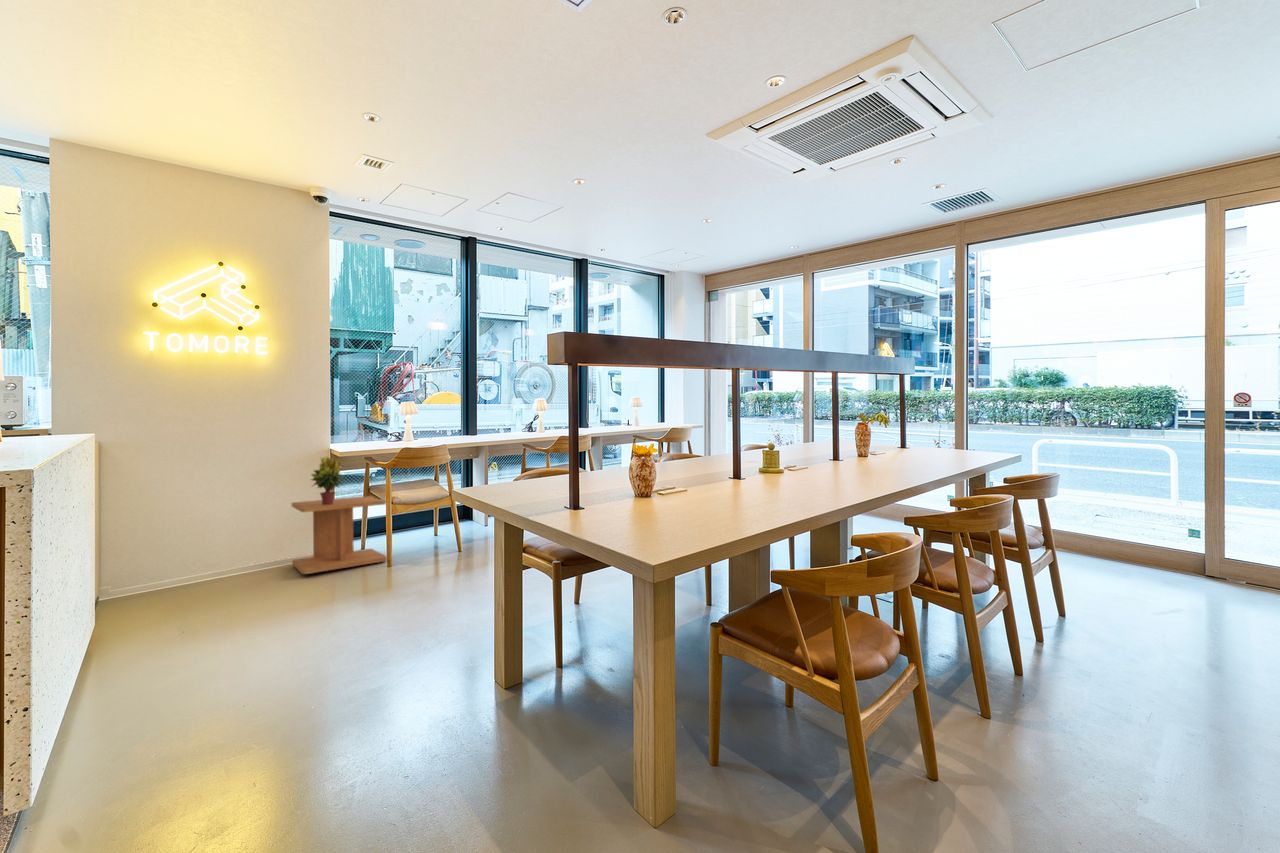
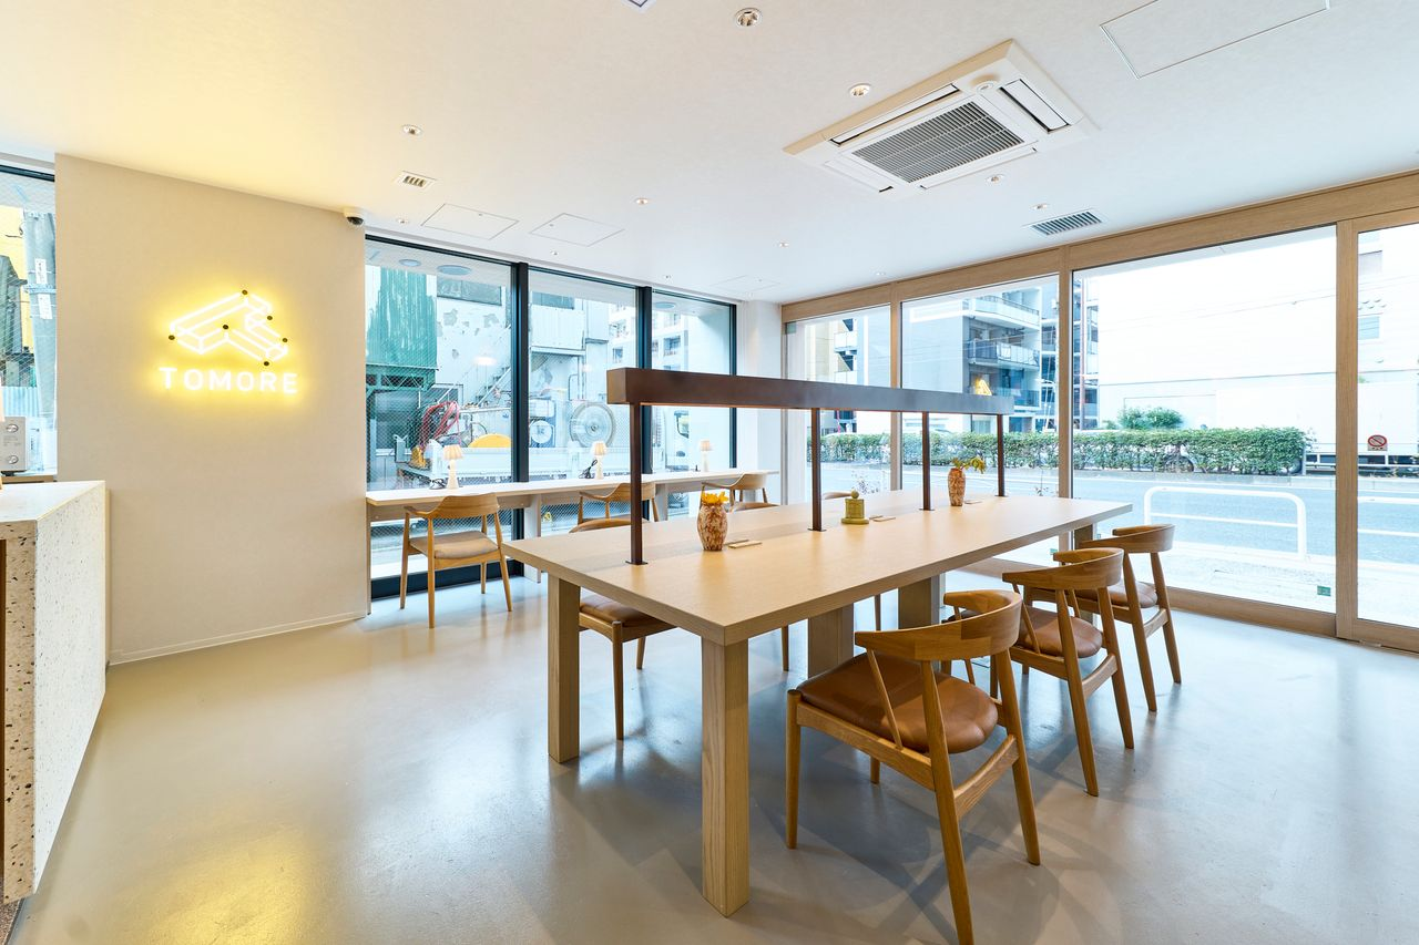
- potted plant (328, 479)
- side table (339, 532)
